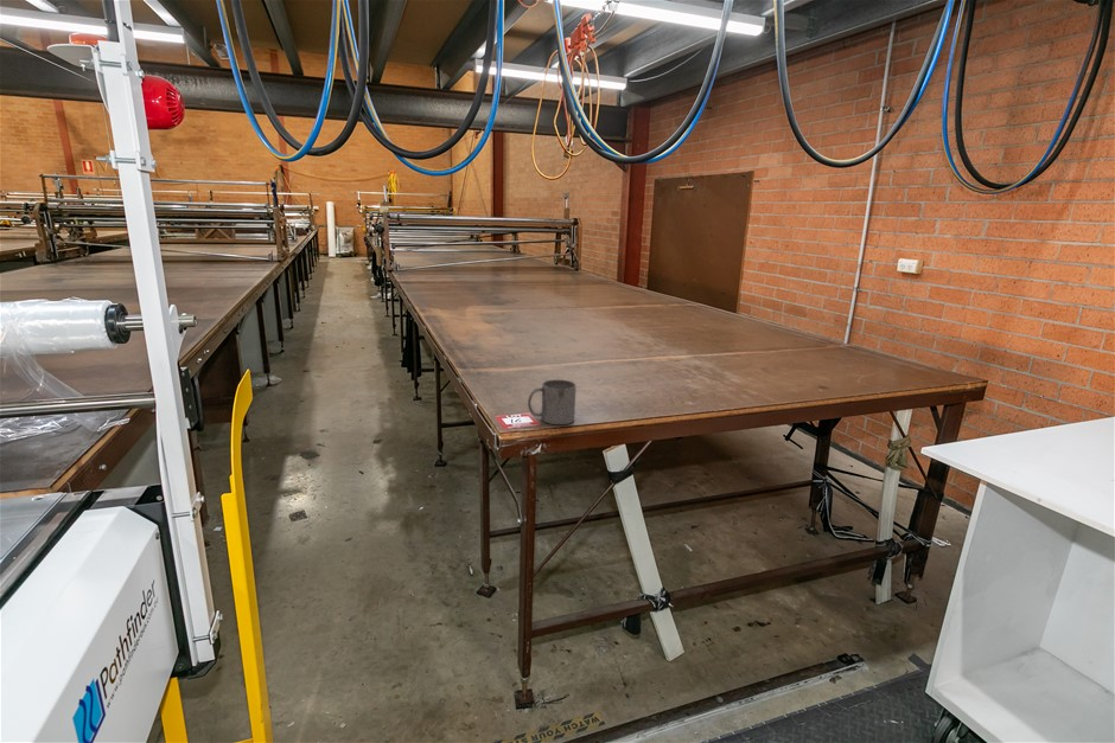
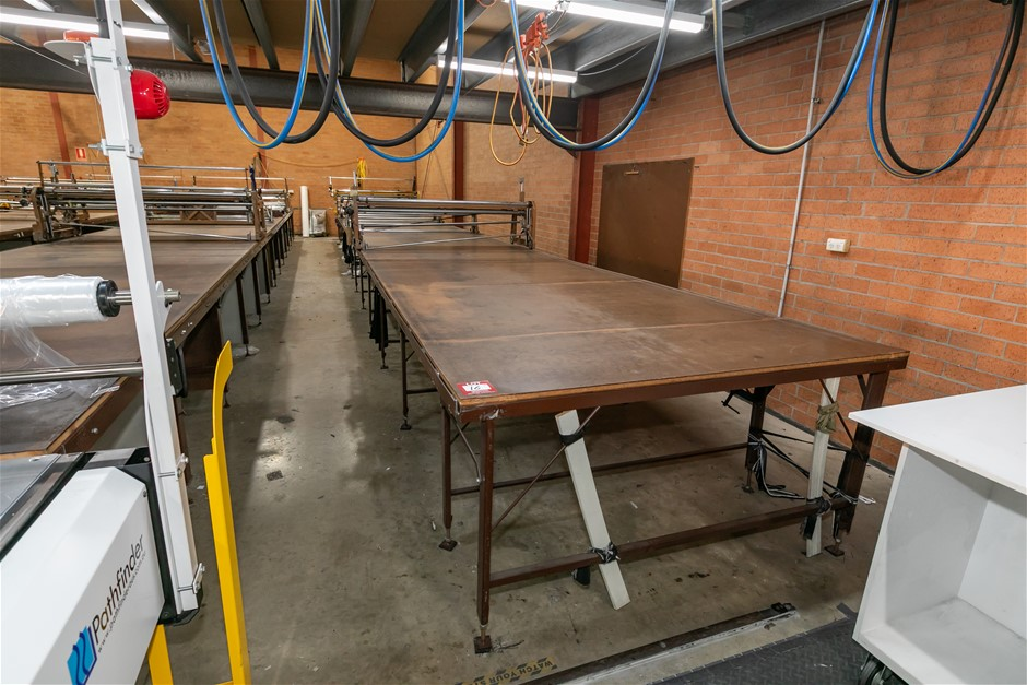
- mug (552, 402)
